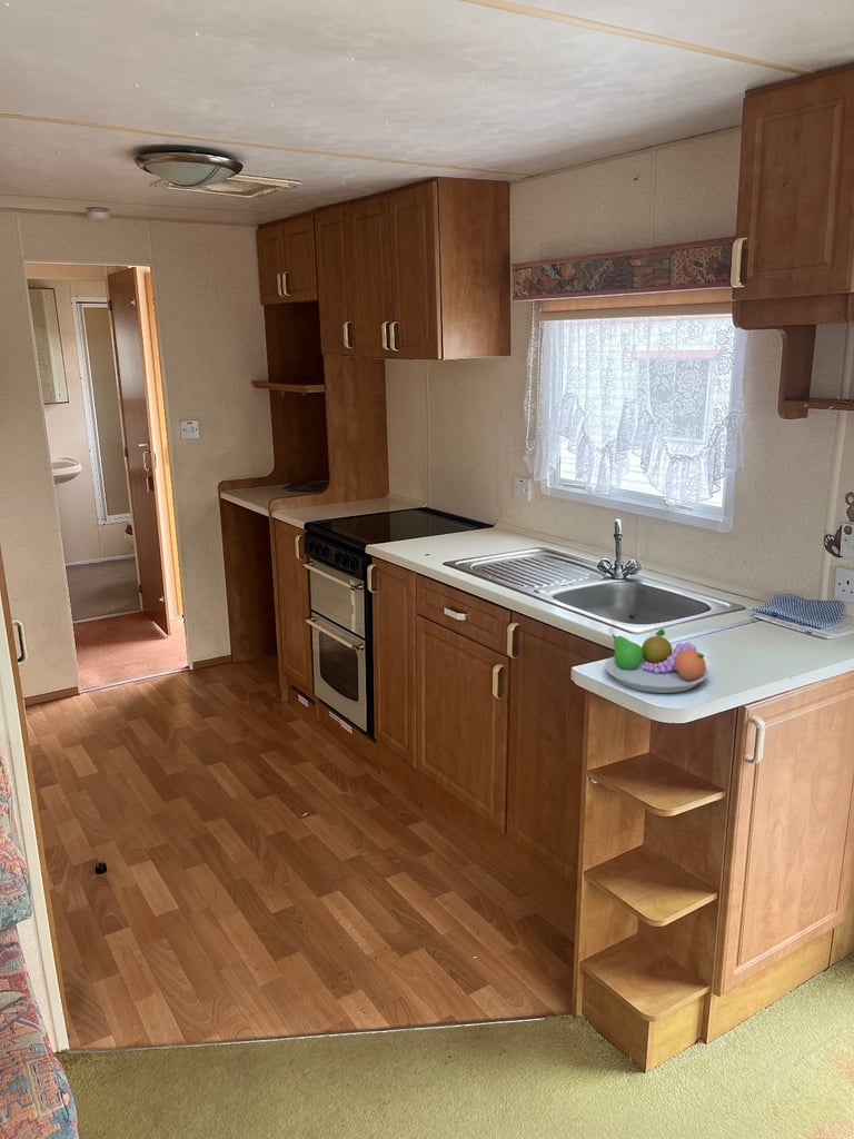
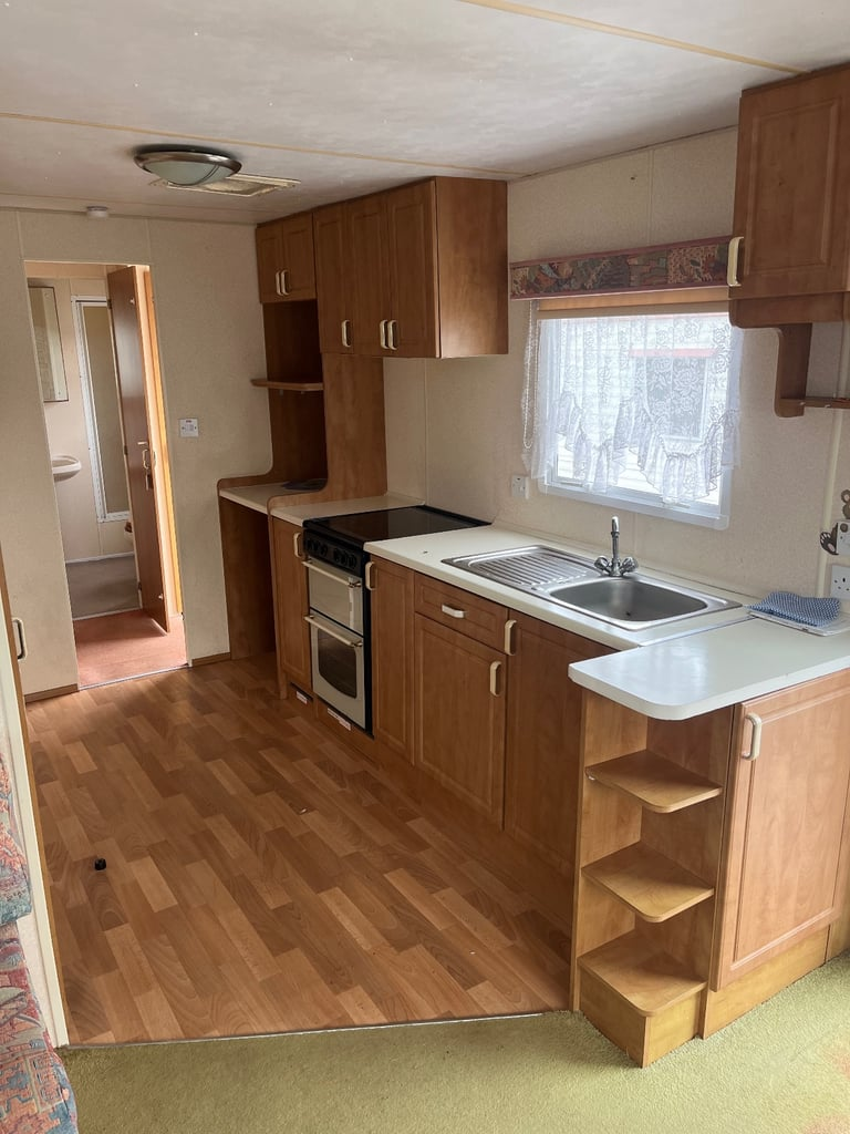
- fruit bowl (654, 657)
